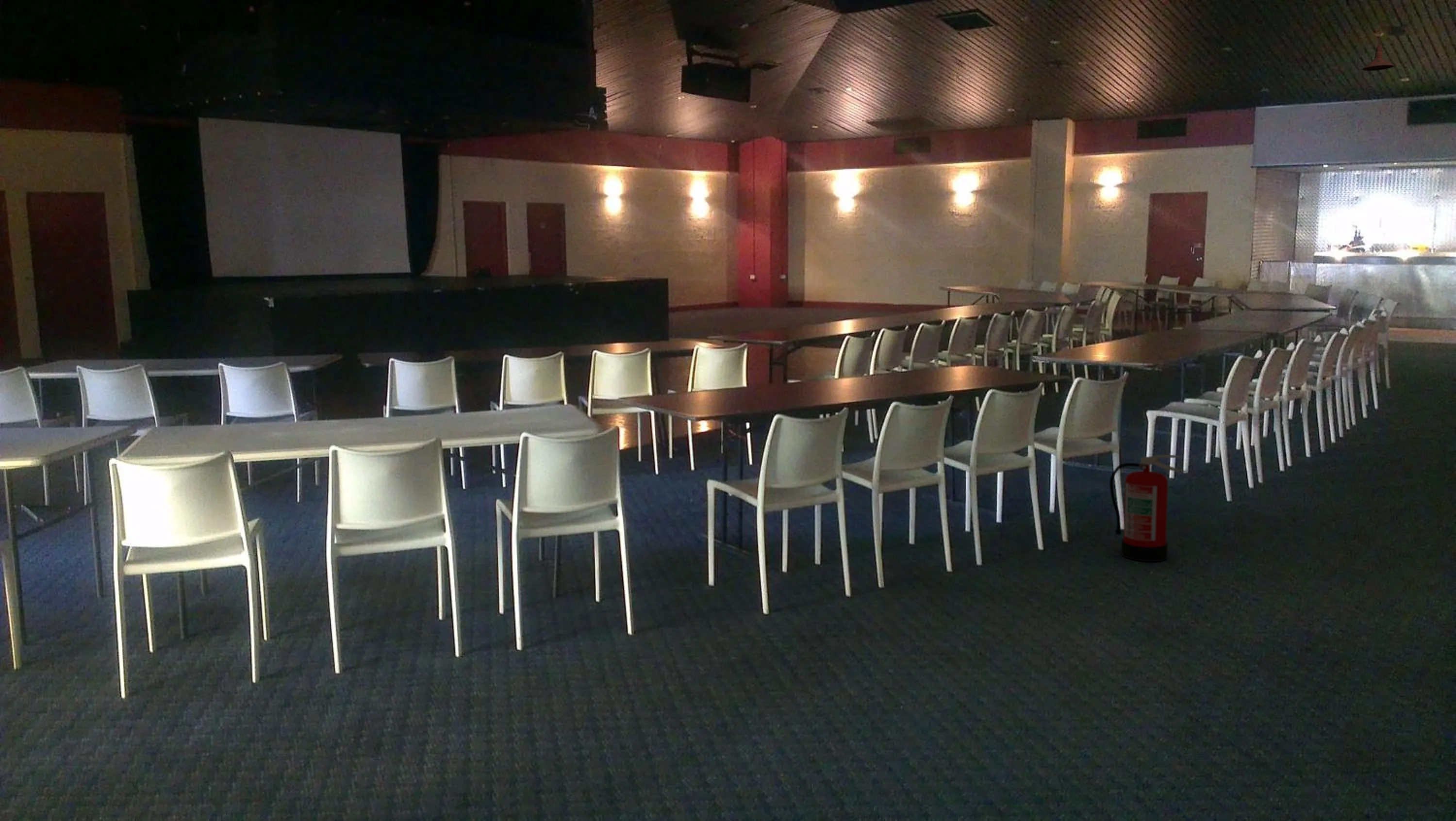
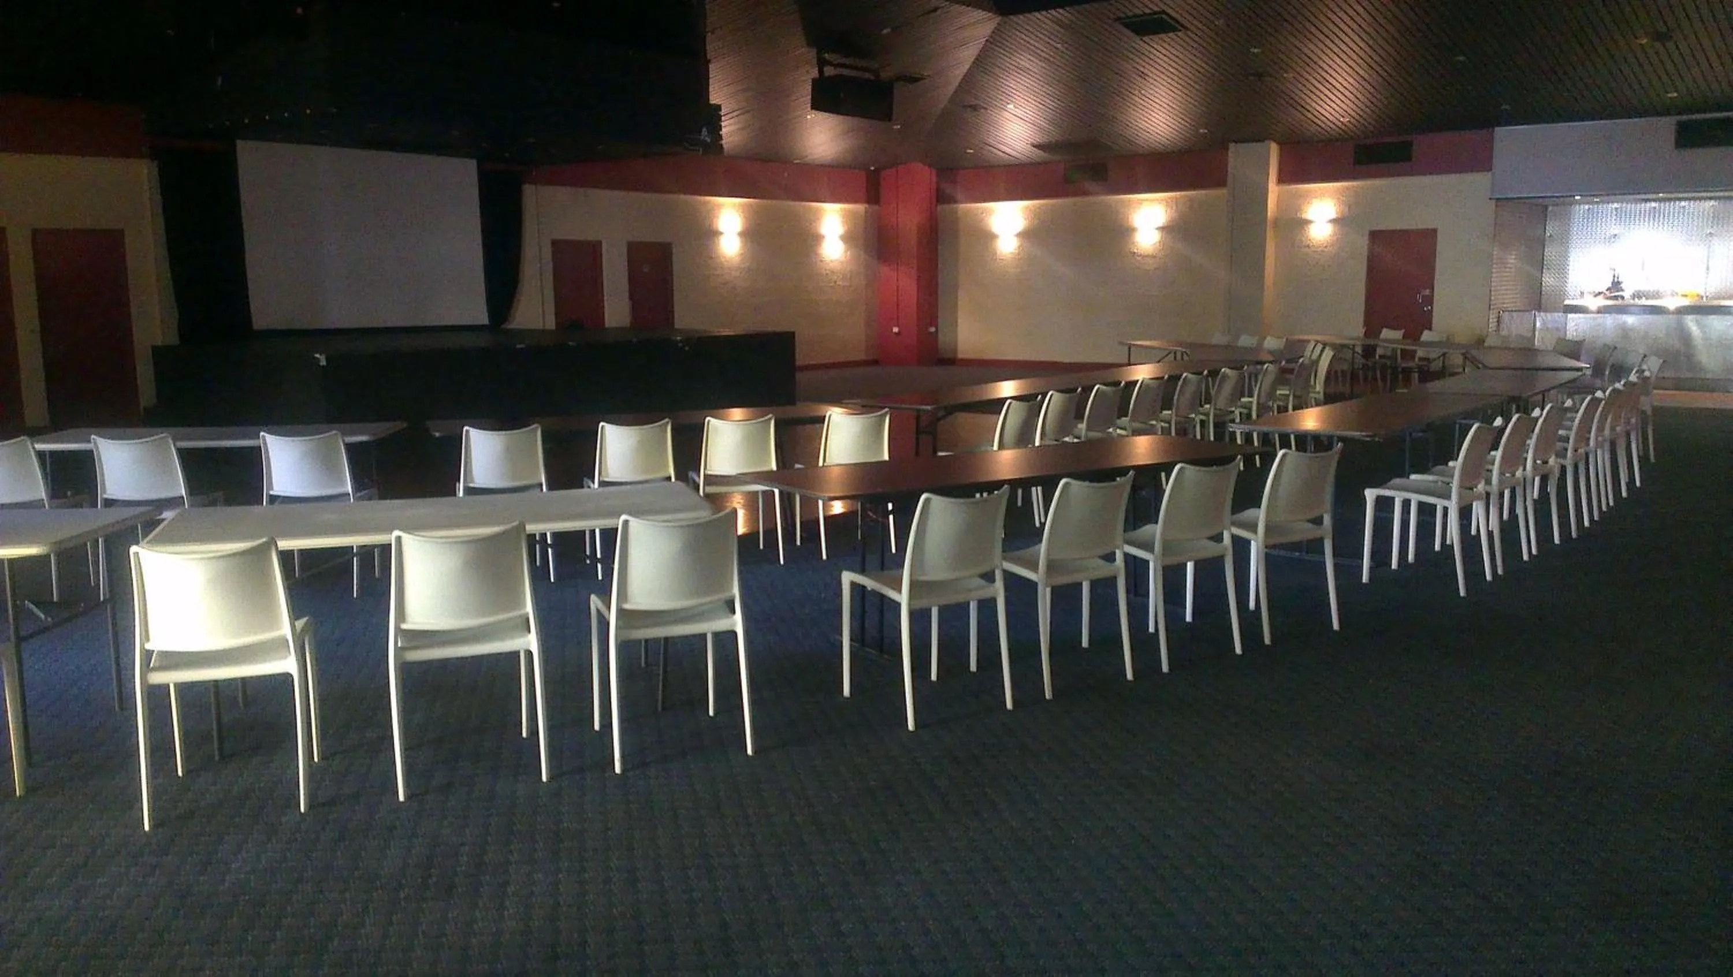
- pendant light (1379, 45)
- fire extinguisher (1146, 505)
